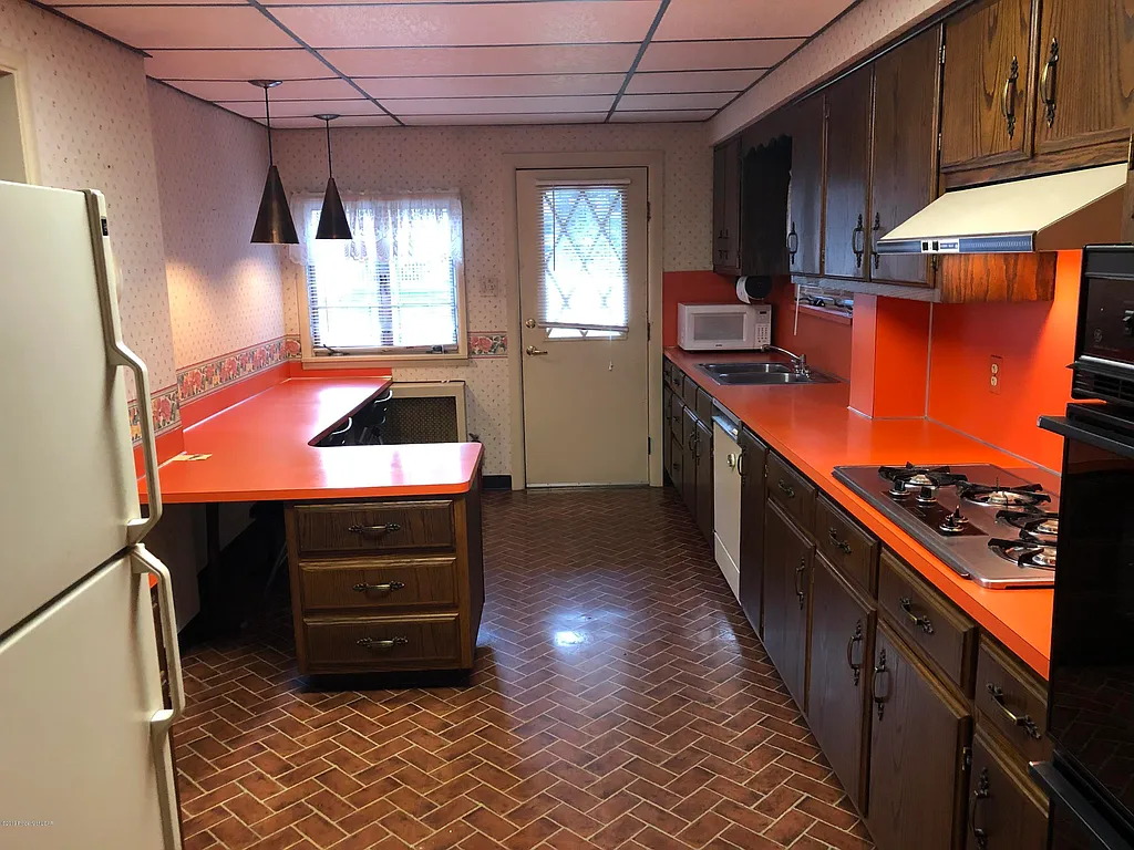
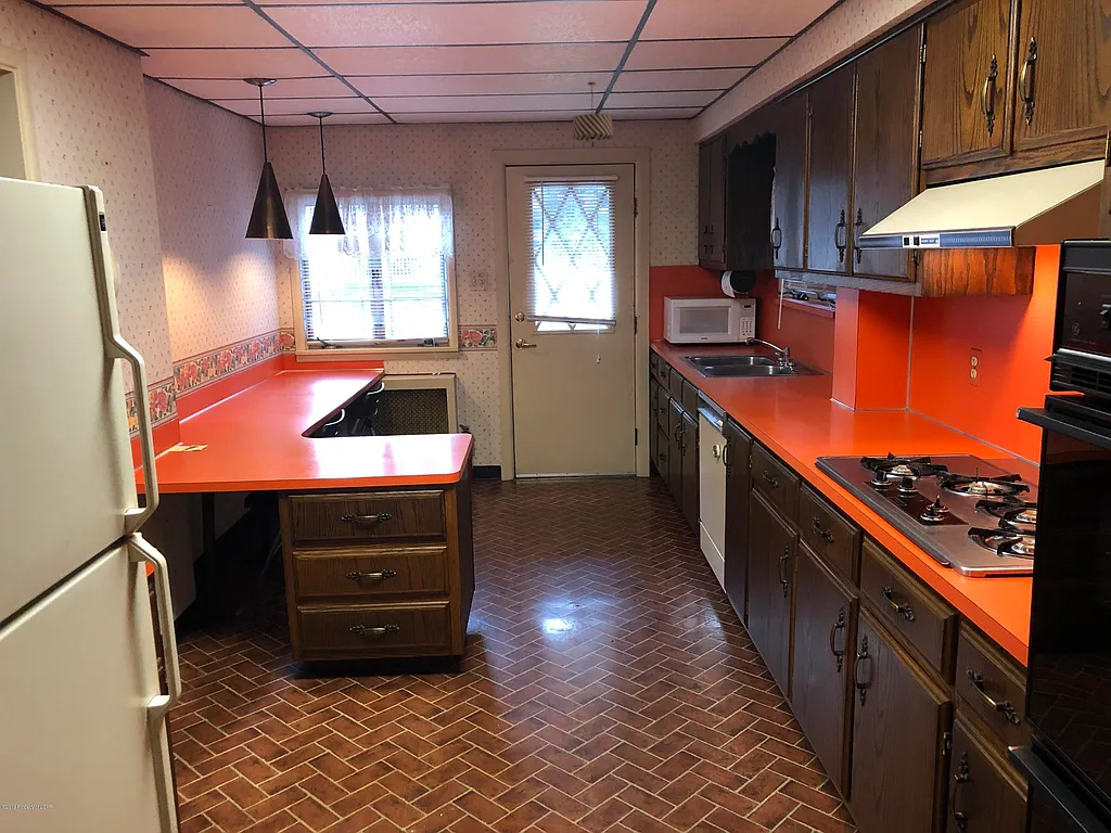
+ pendant light (592, 115)
